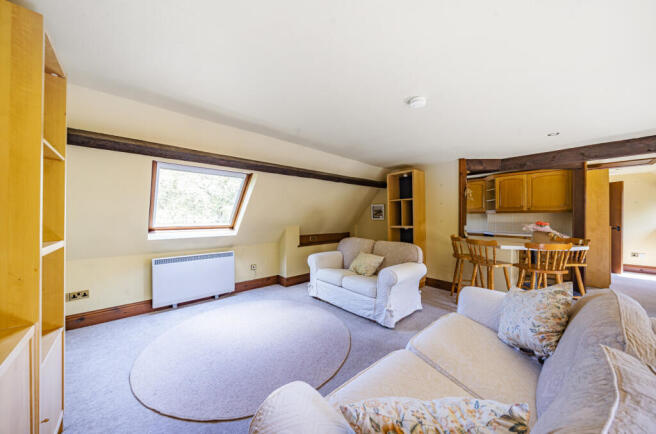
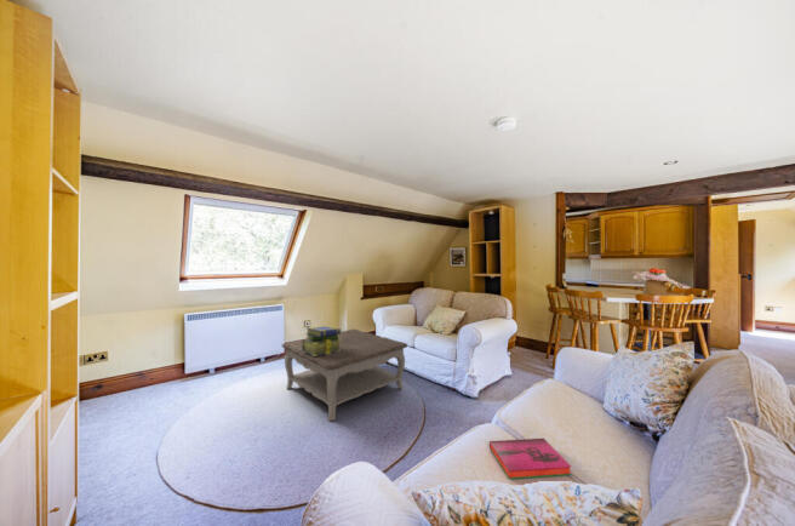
+ coffee table (344, 365)
+ hardback book (527, 456)
+ stack of books (321, 338)
